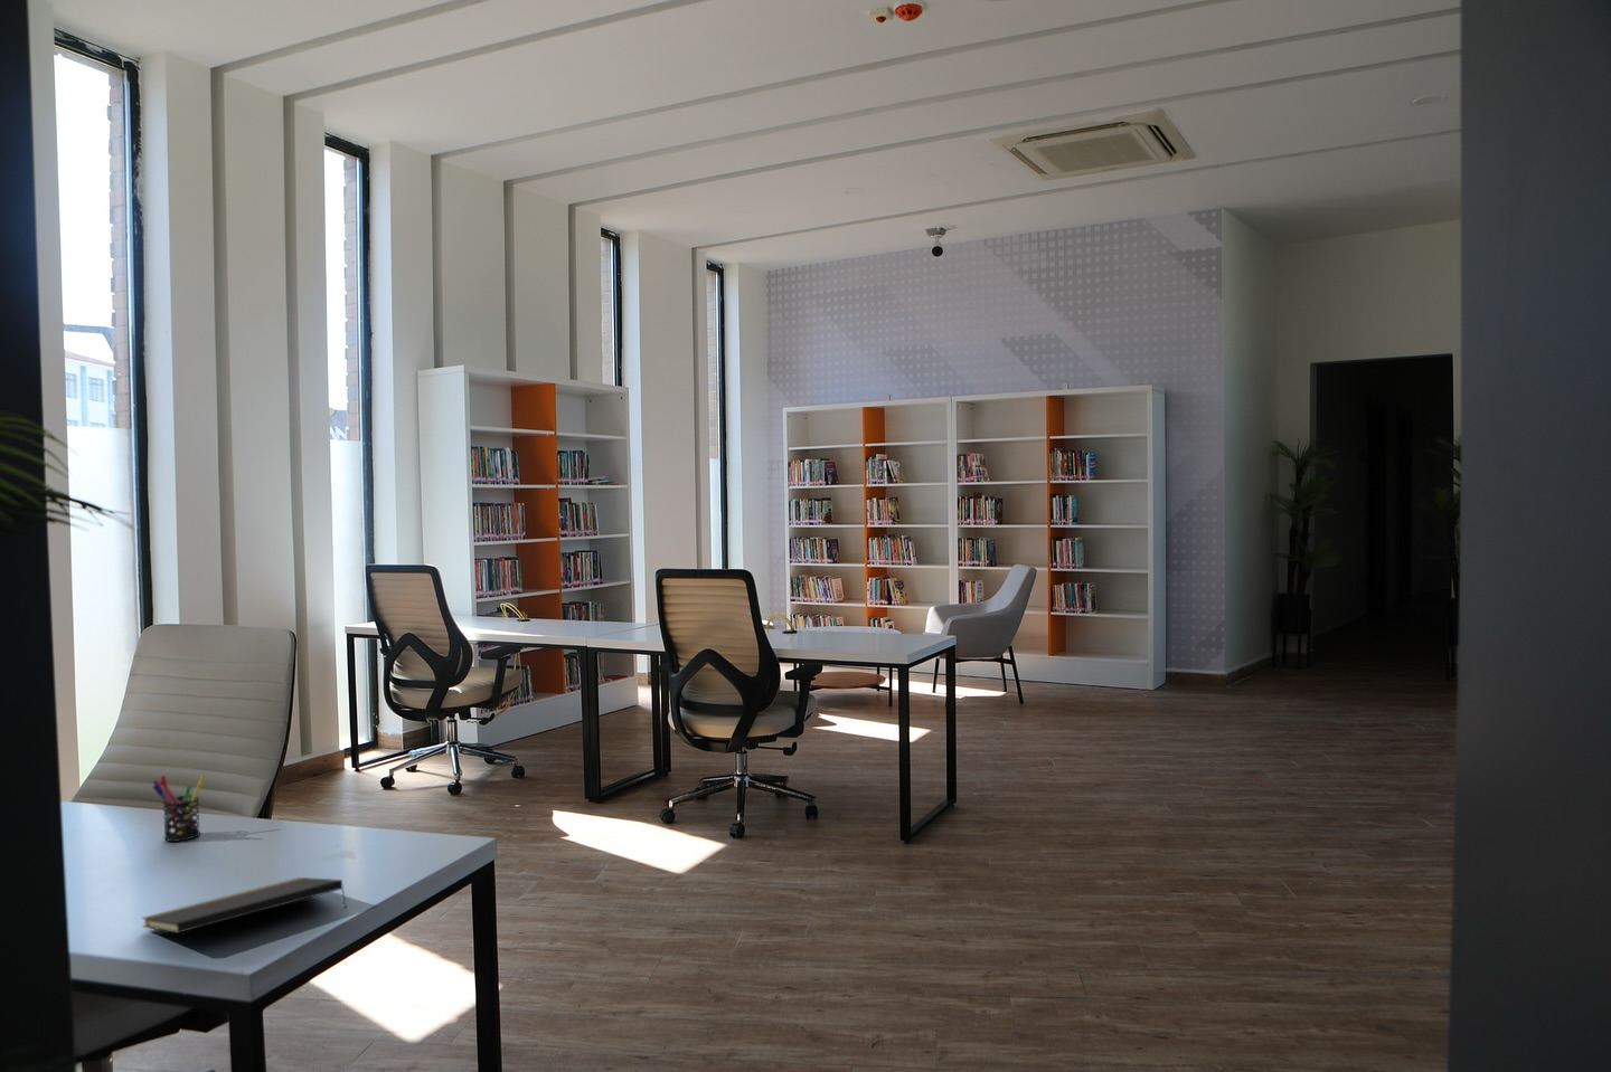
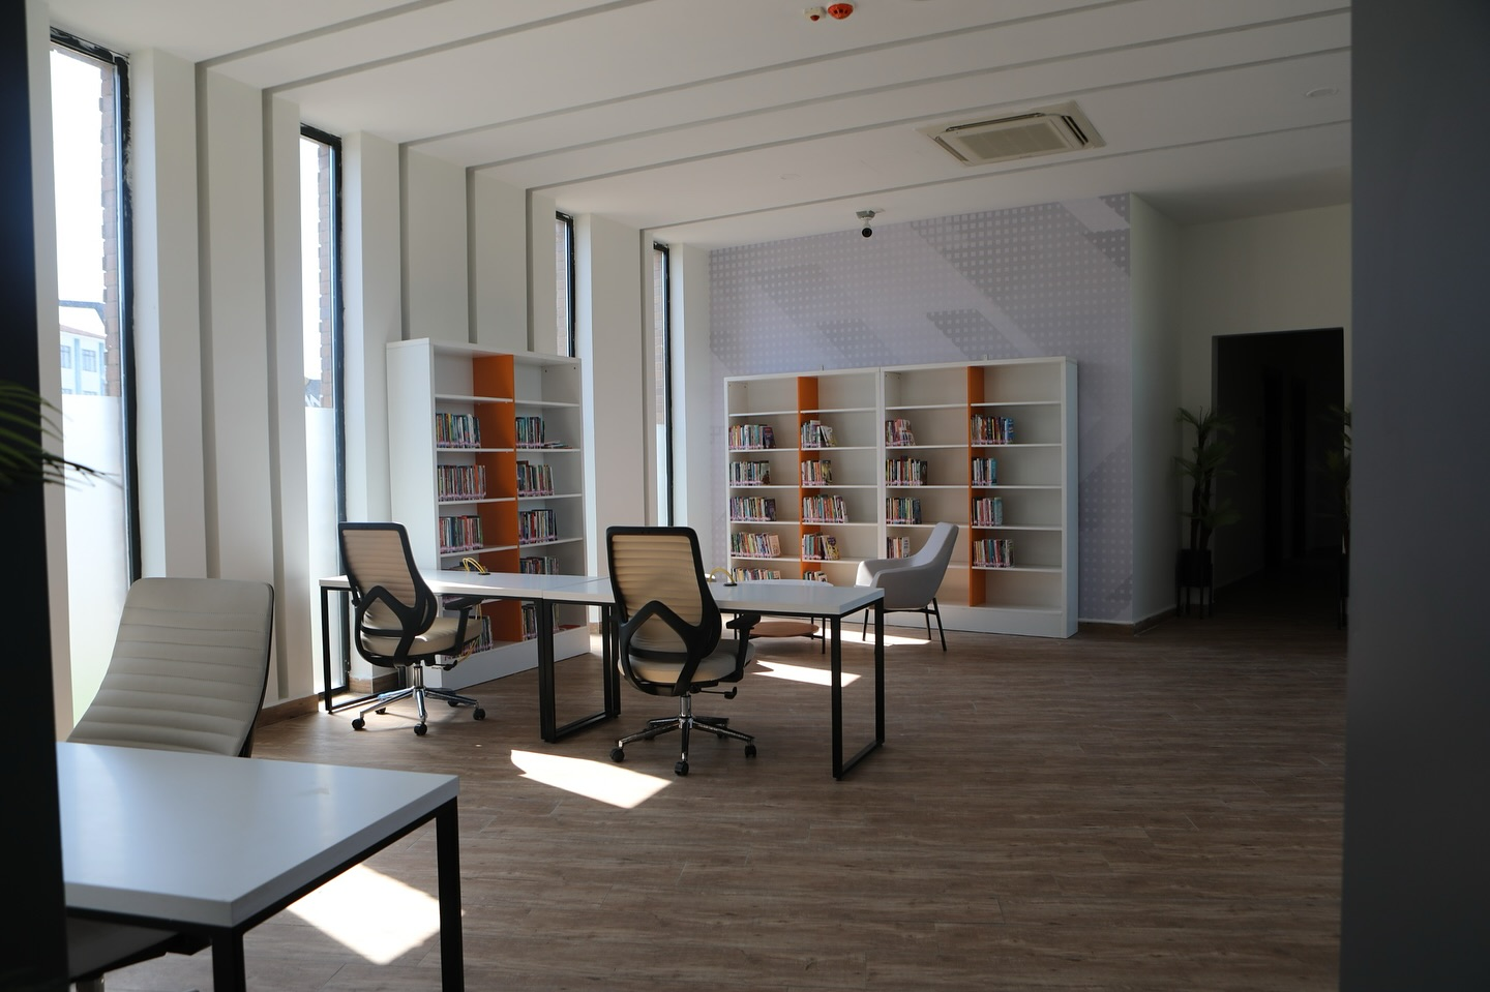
- pen holder (180, 805)
- notepad (244, 902)
